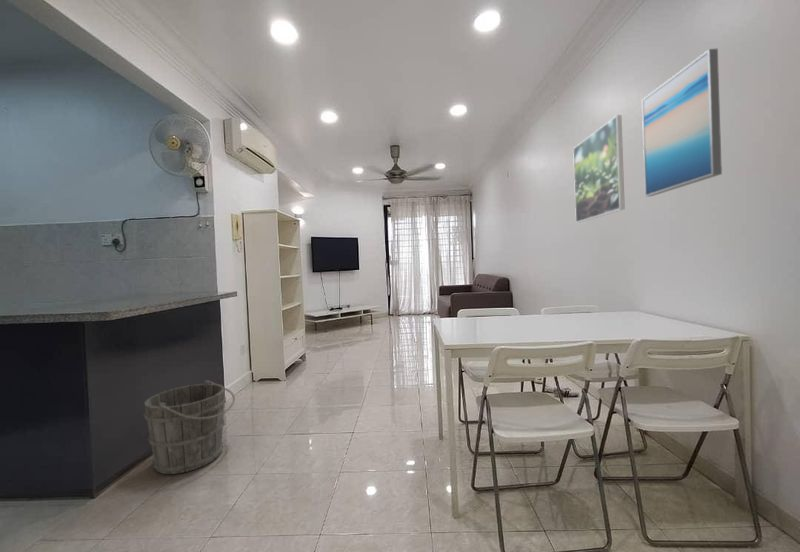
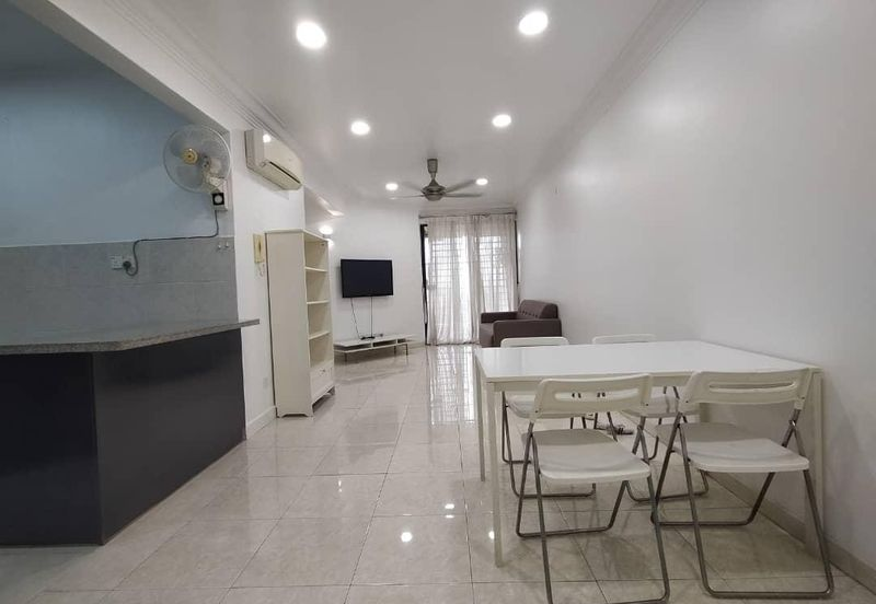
- bucket (190, 424)
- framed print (595, 175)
- wall art (676, 132)
